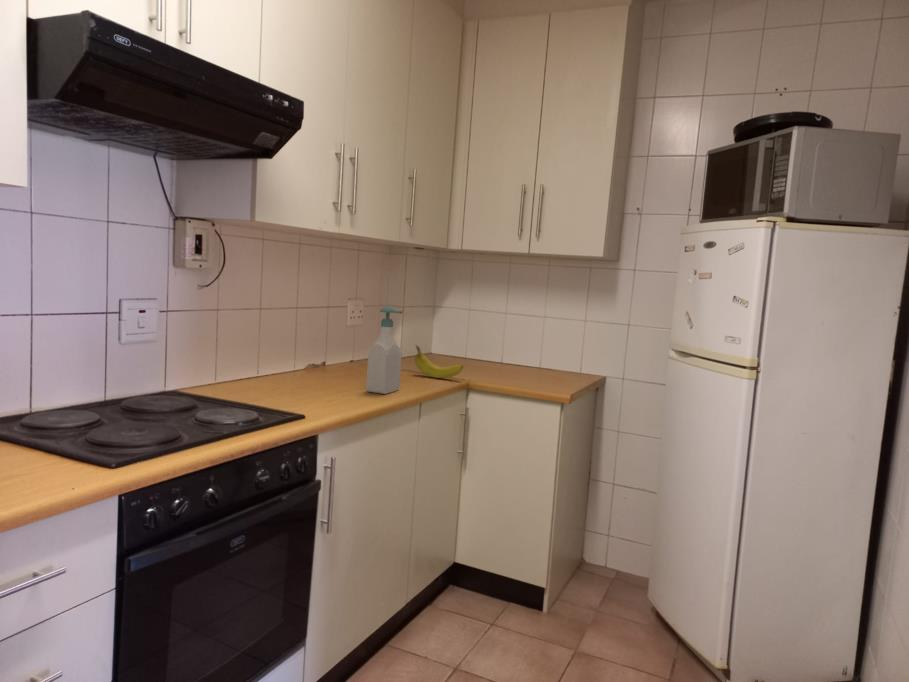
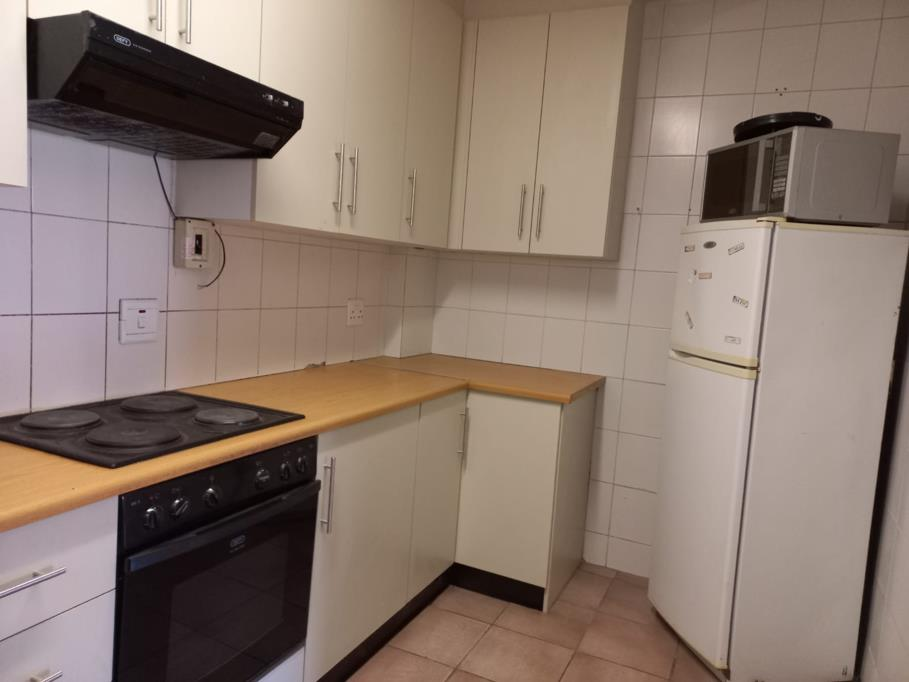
- fruit (437, 366)
- soap bottle (388, 348)
